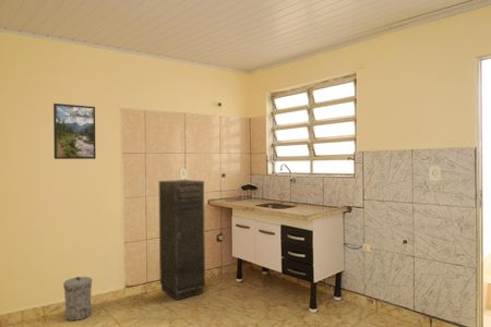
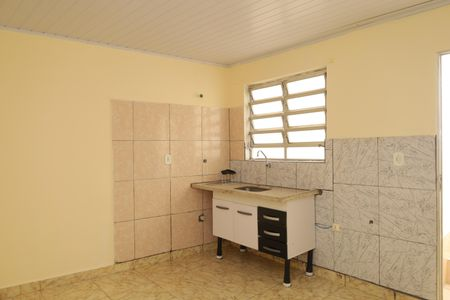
- trash can (77, 296)
- storage cabinet (181, 237)
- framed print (74, 132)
